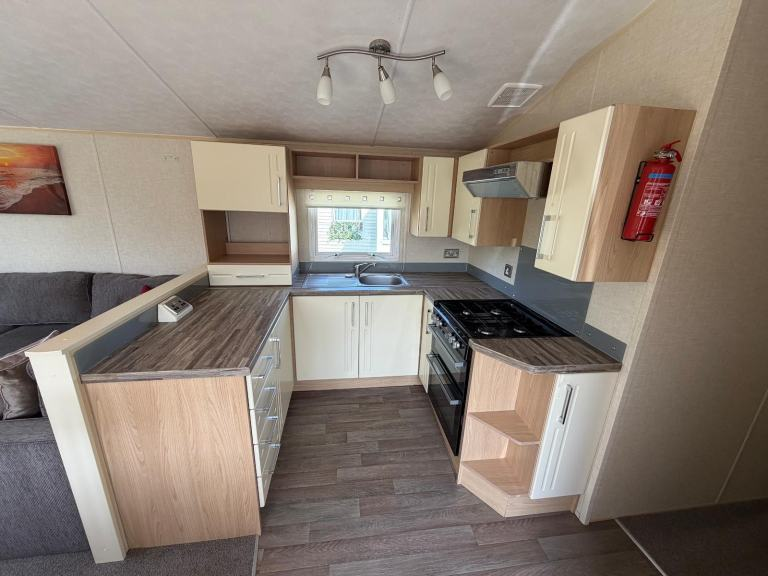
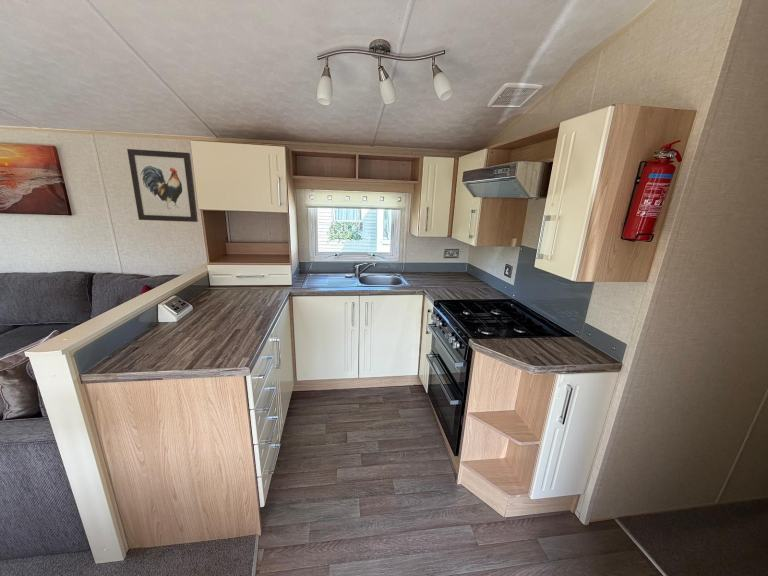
+ wall art (164, 187)
